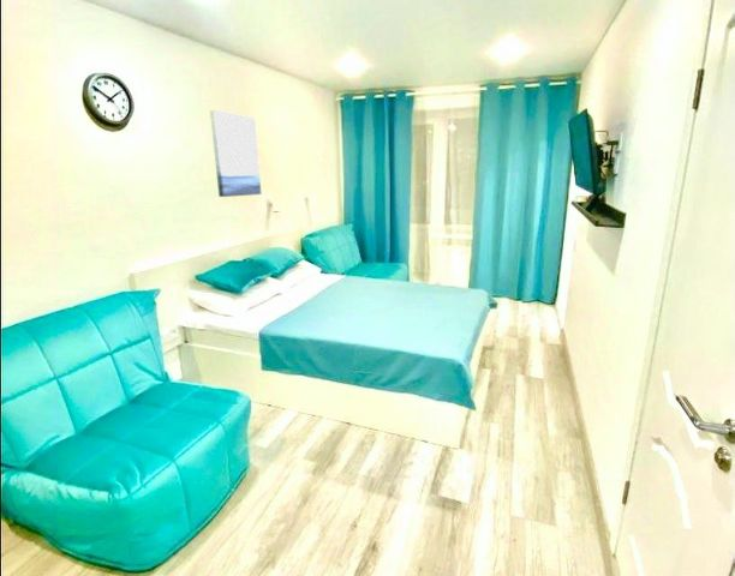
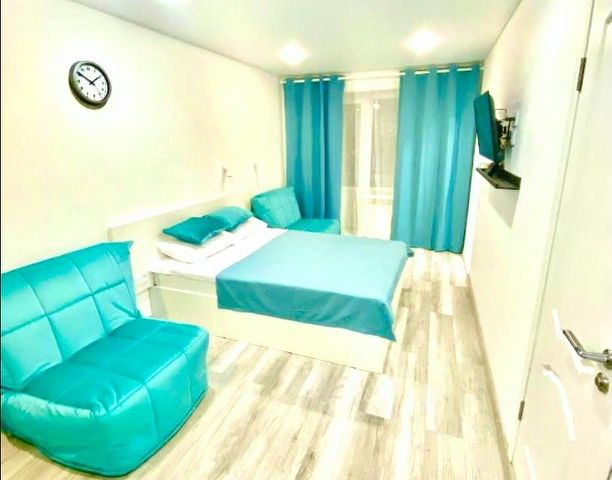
- wall art (238, 156)
